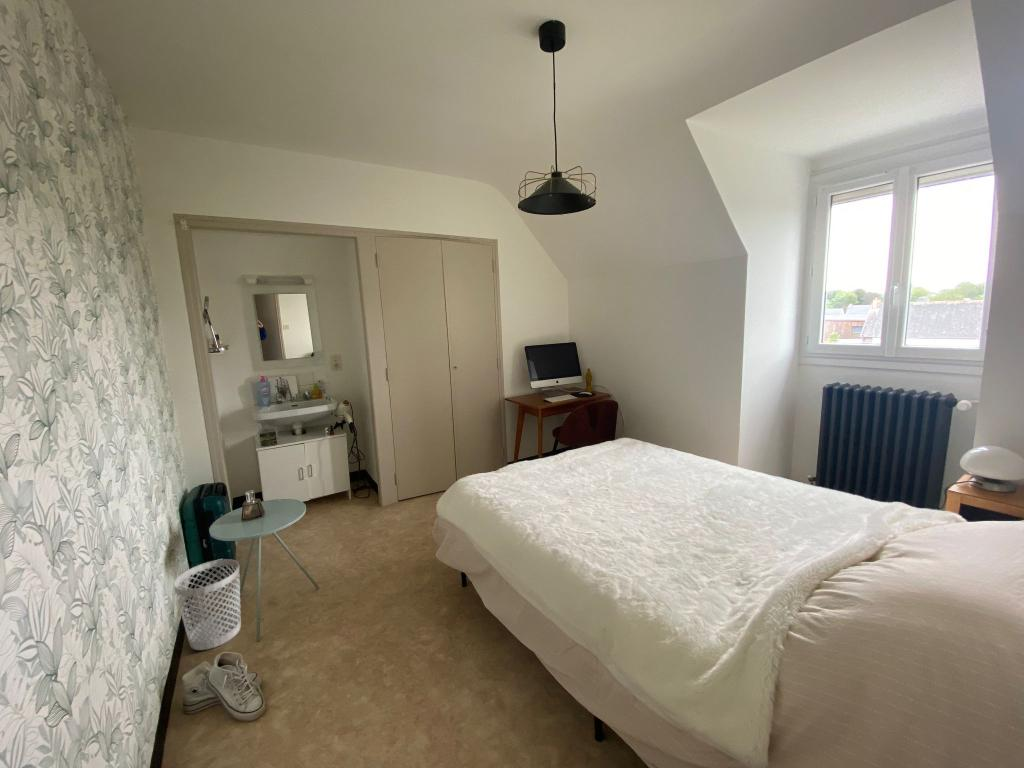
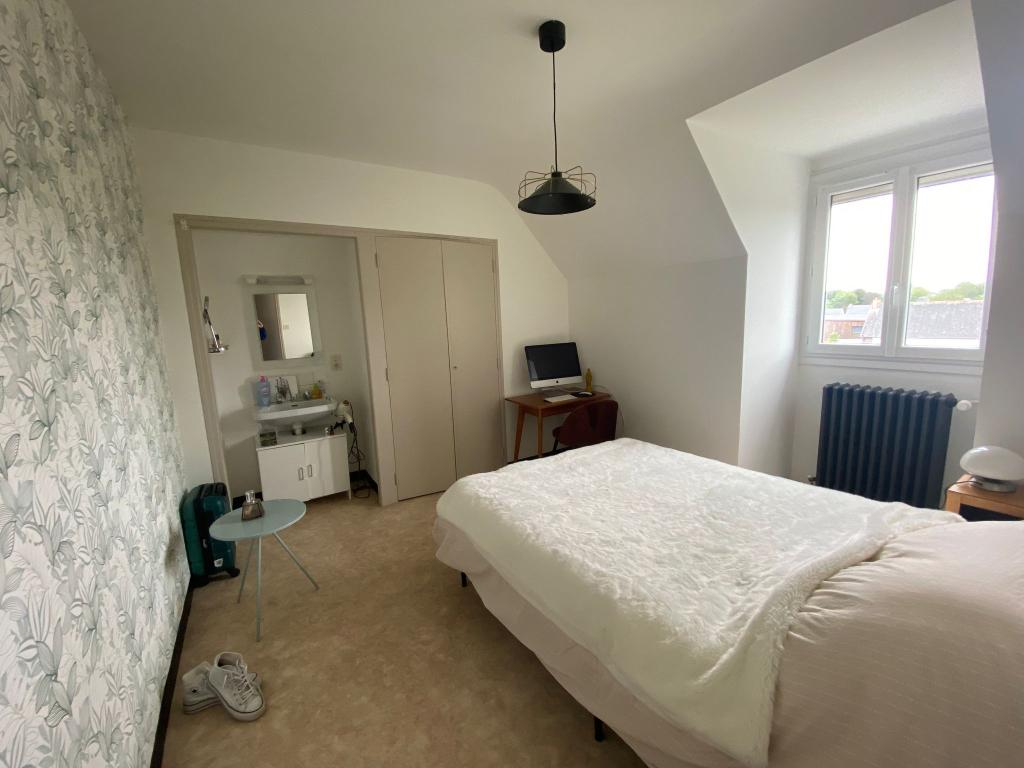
- wastebasket (211, 605)
